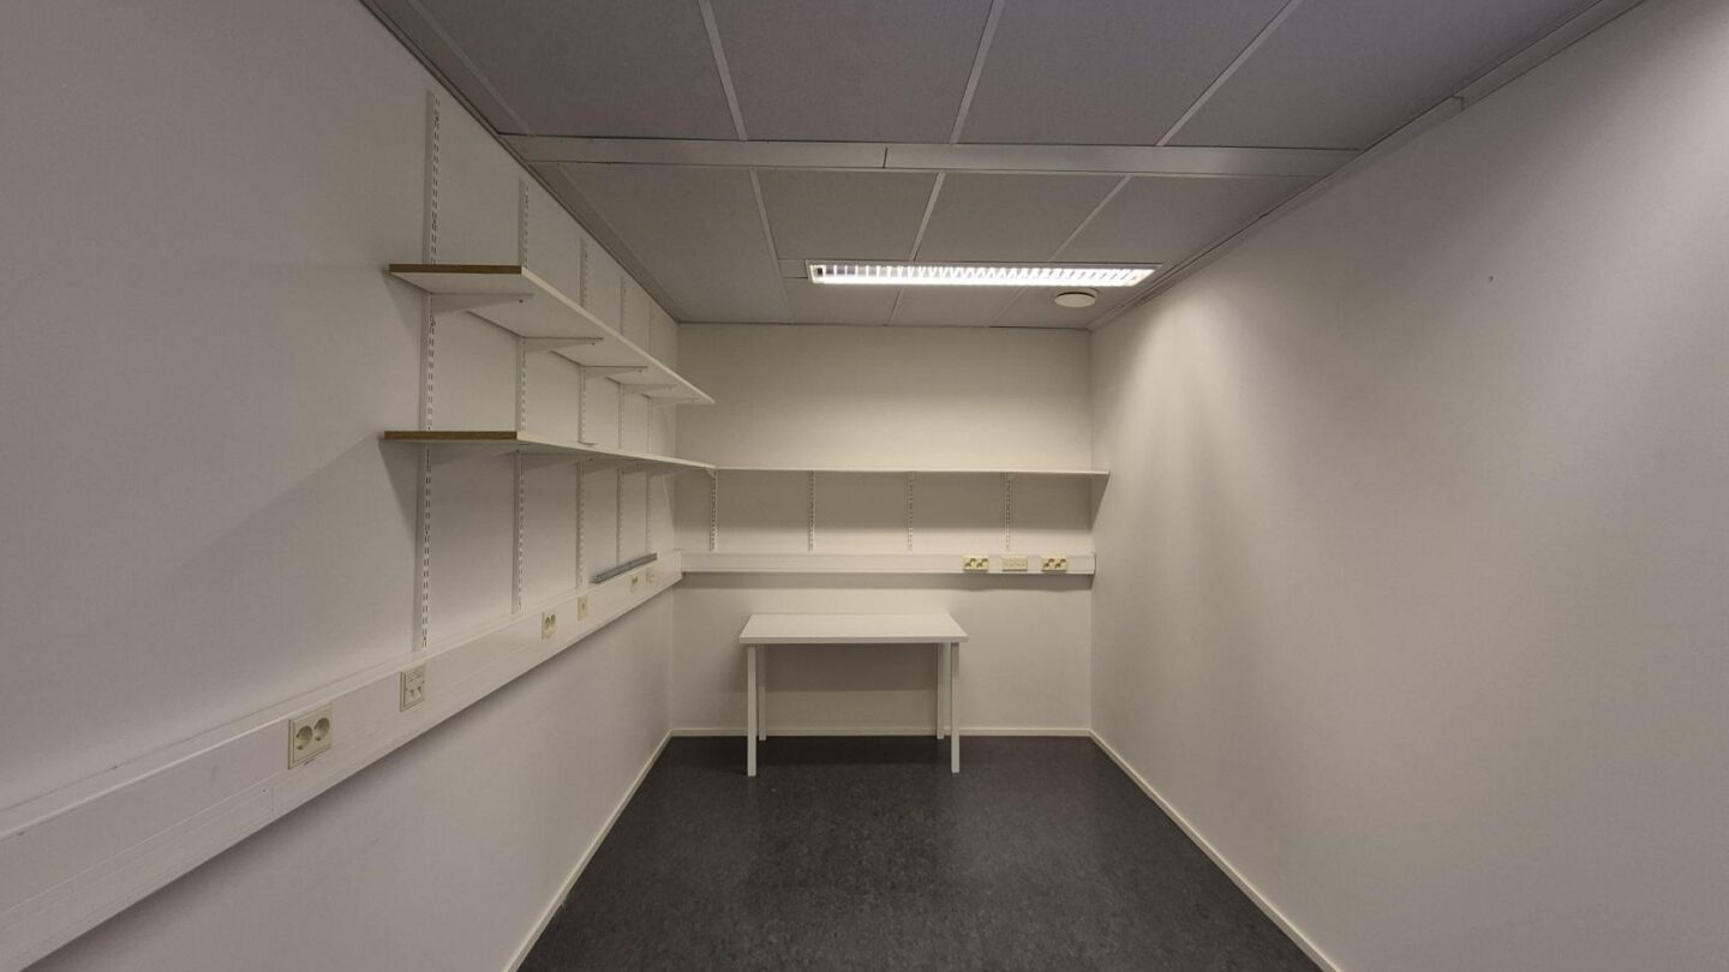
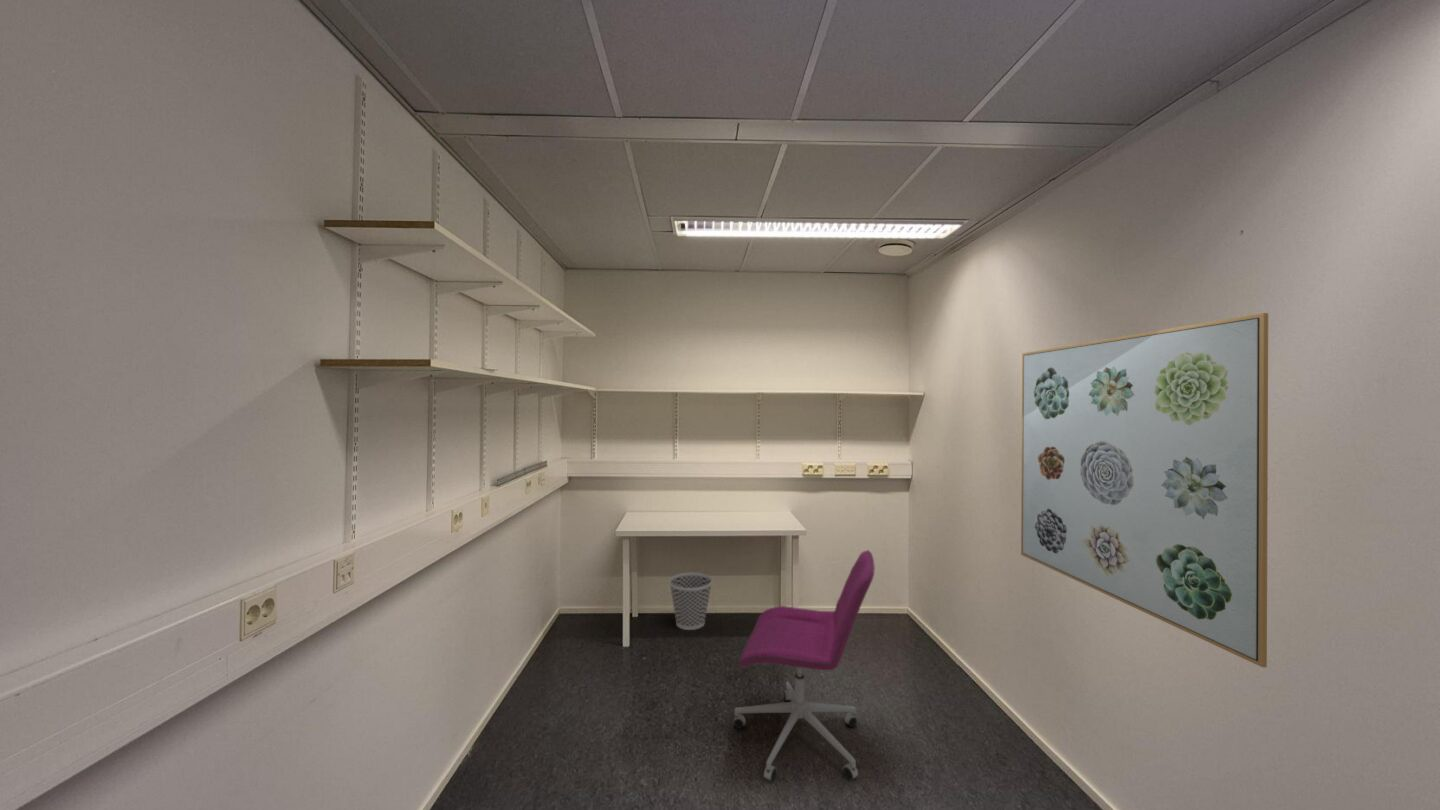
+ wastebasket (690, 601)
+ wall art (1110, 467)
+ office chair (801, 646)
